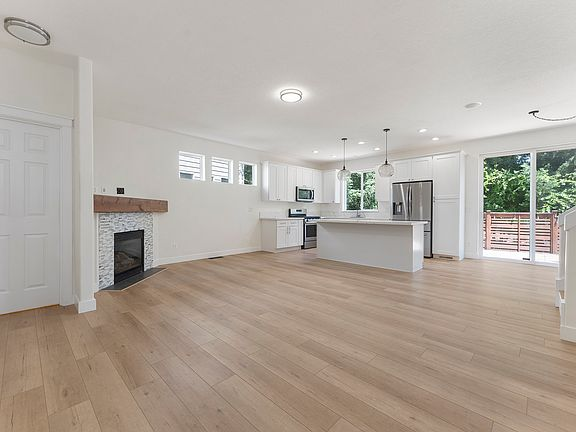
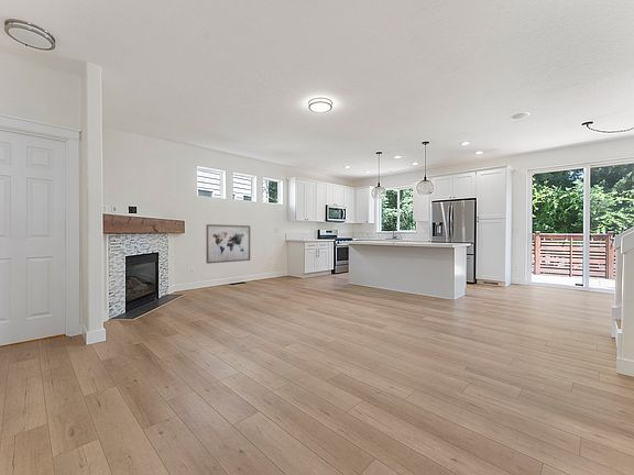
+ wall art (229, 243)
